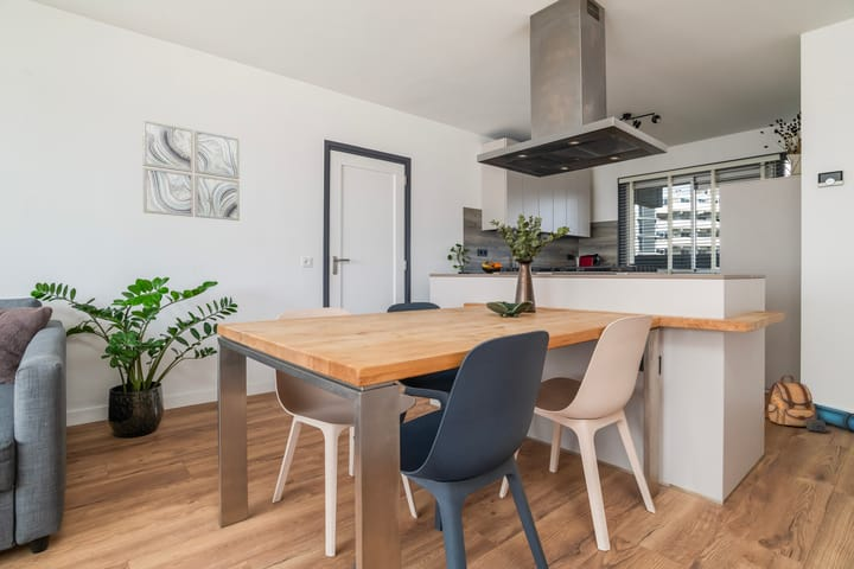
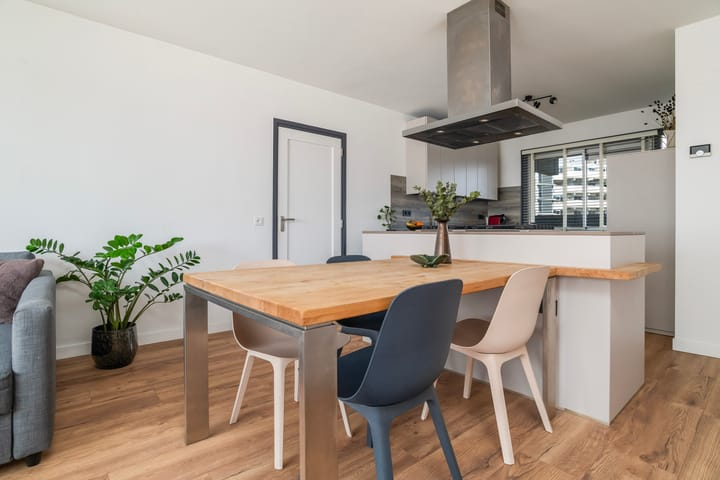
- backpack (810, 399)
- wall art (195, 172)
